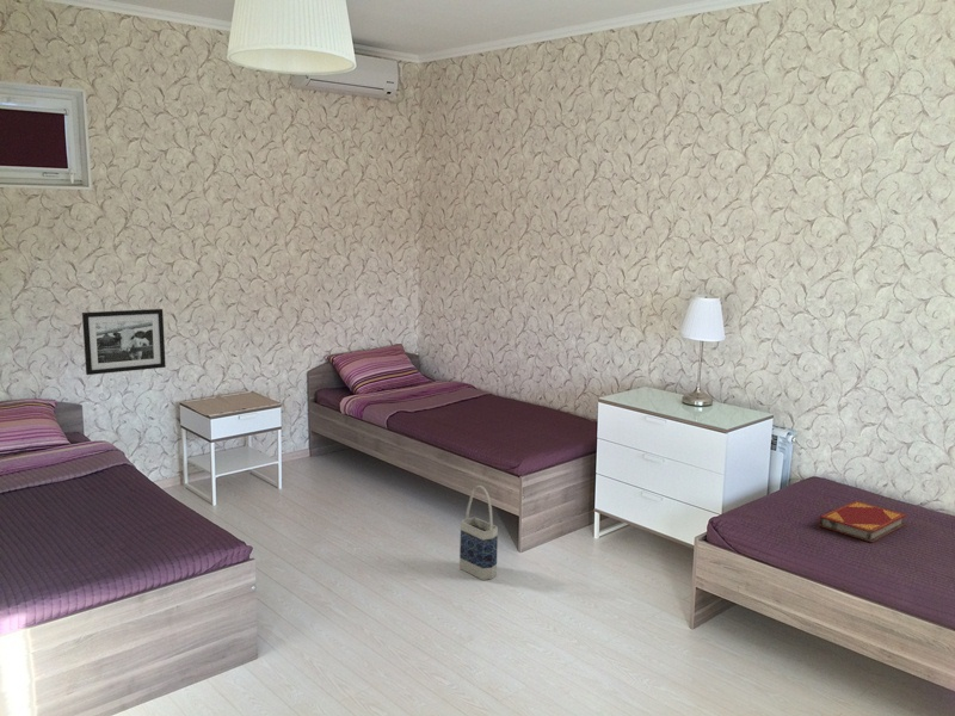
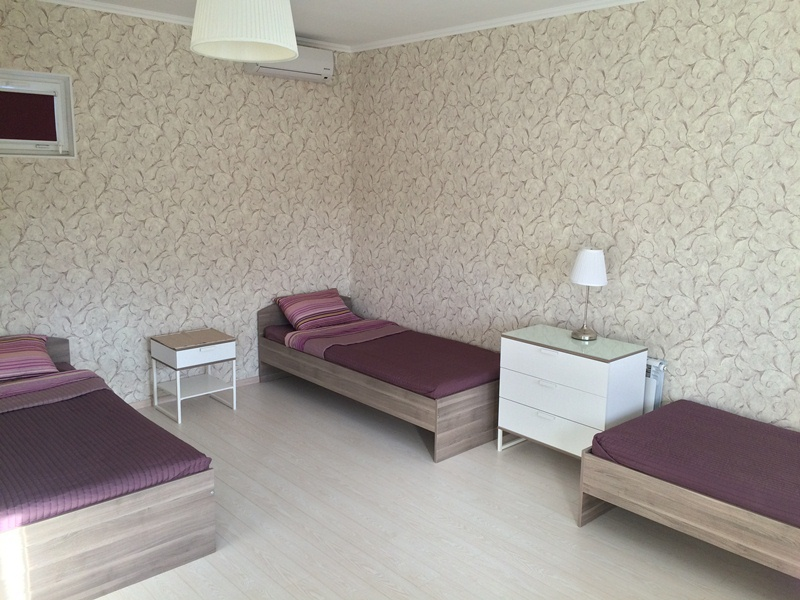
- bag (479, 529)
- picture frame (125, 340)
- hardback book (862, 520)
